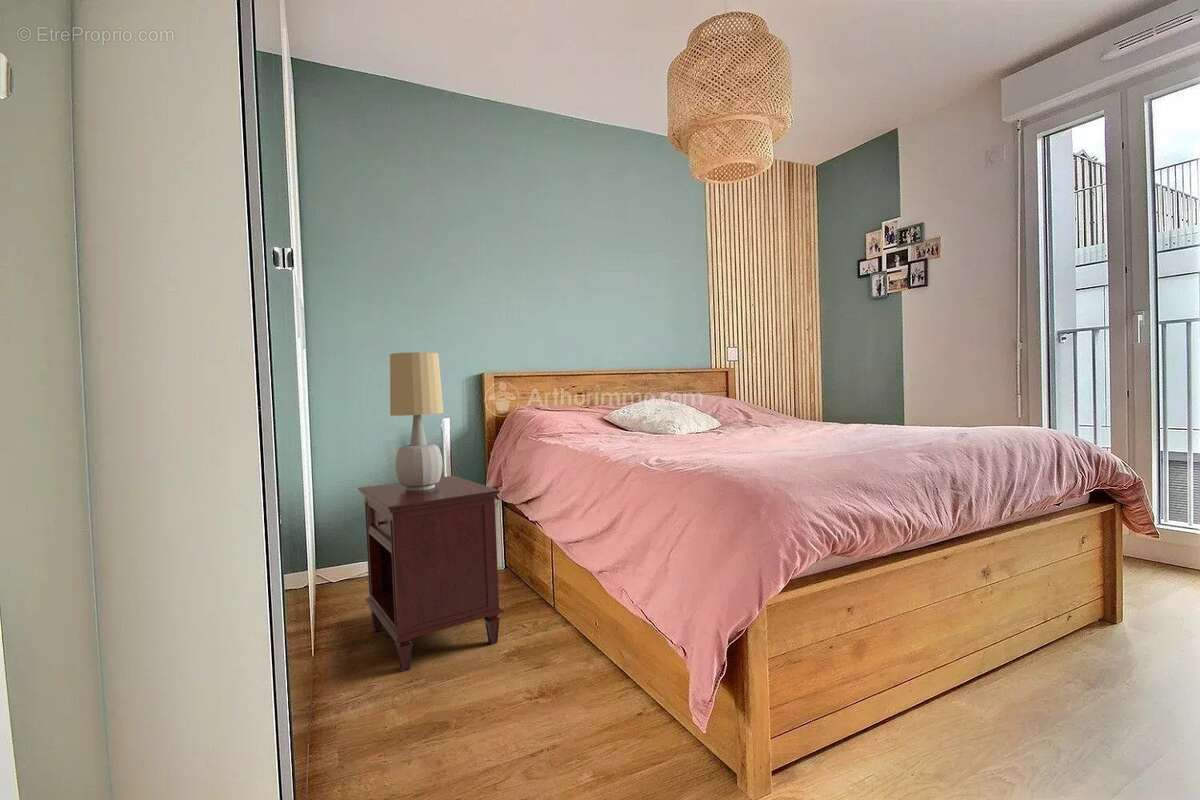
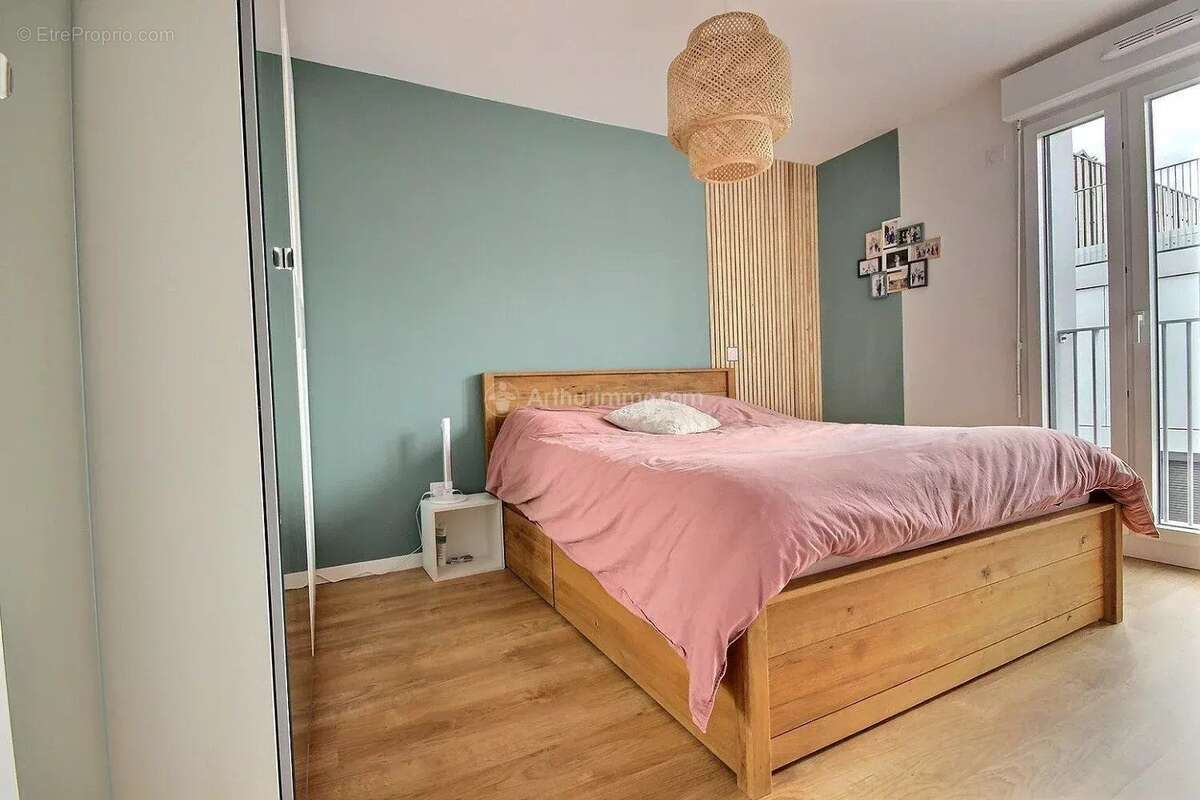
- nightstand (429, 562)
- table lamp (417, 420)
